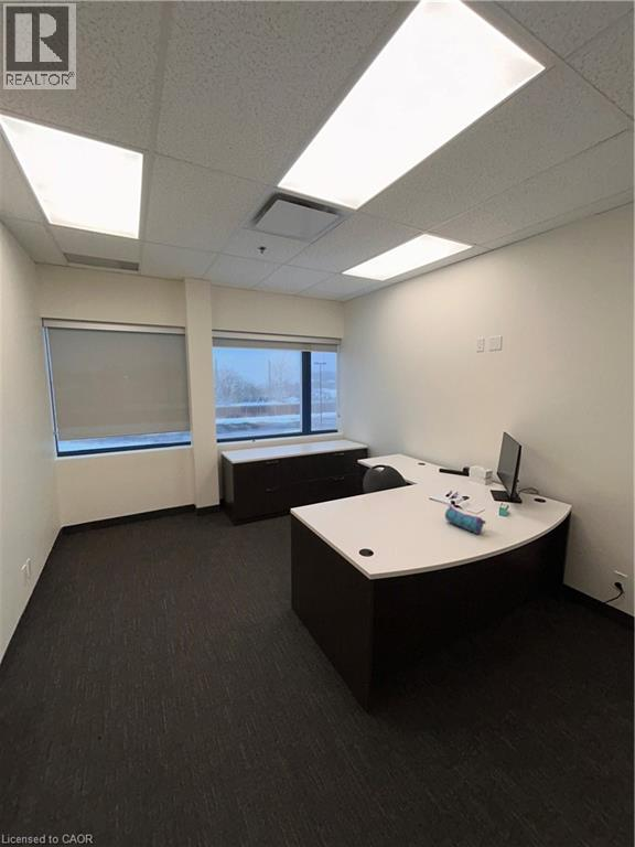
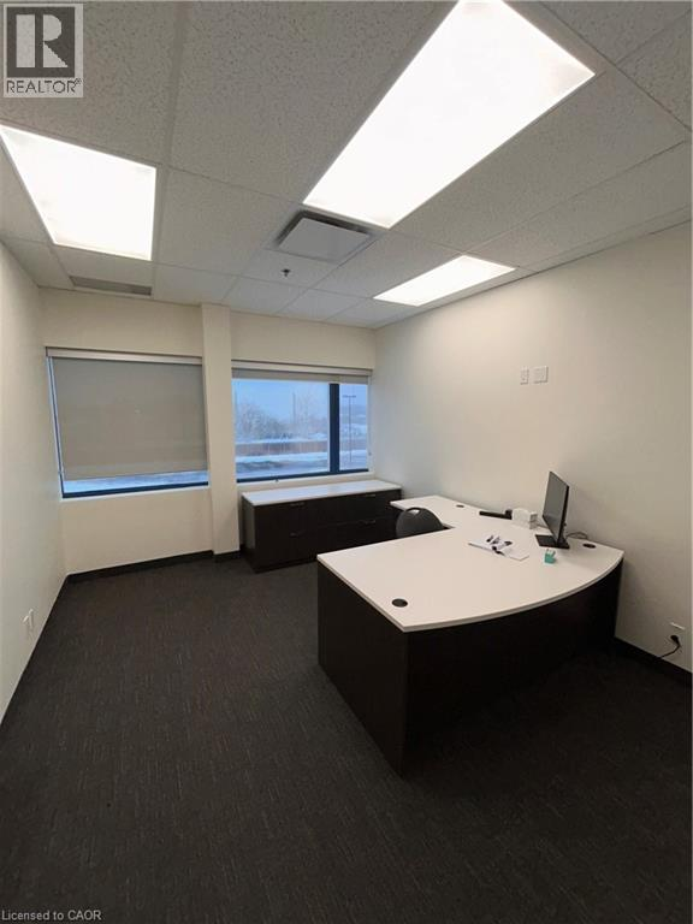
- pencil case (463, 518)
